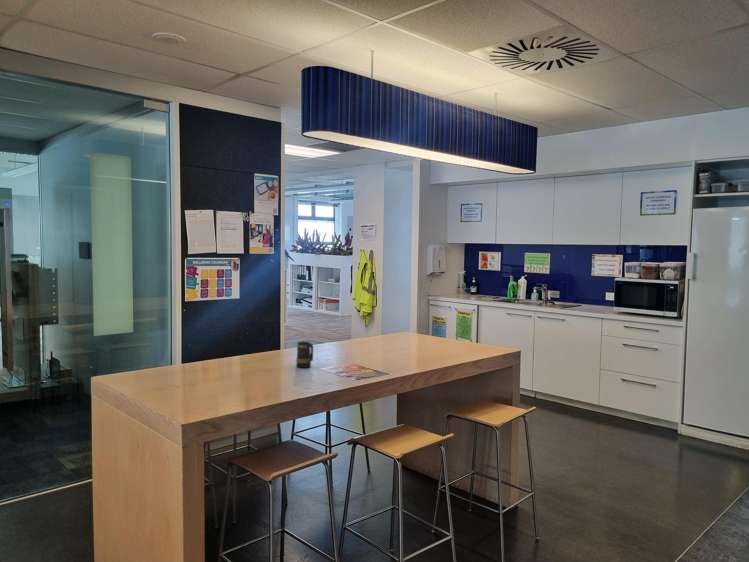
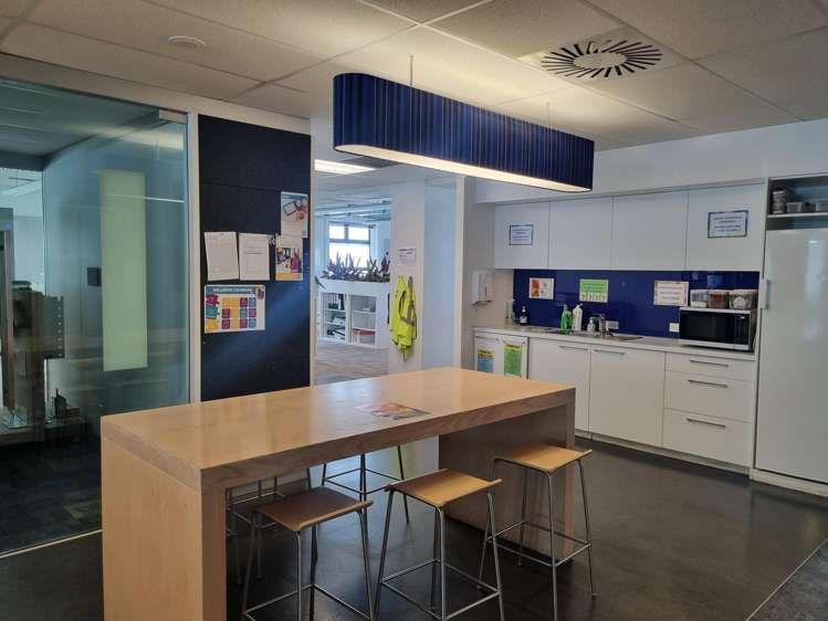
- mug (305, 354)
